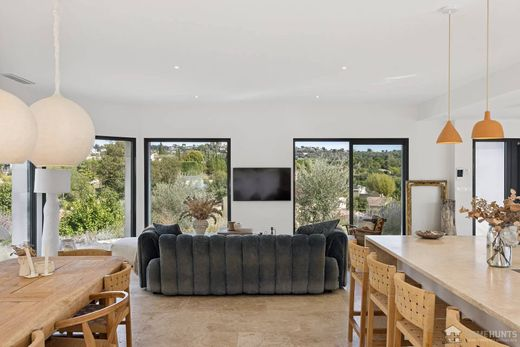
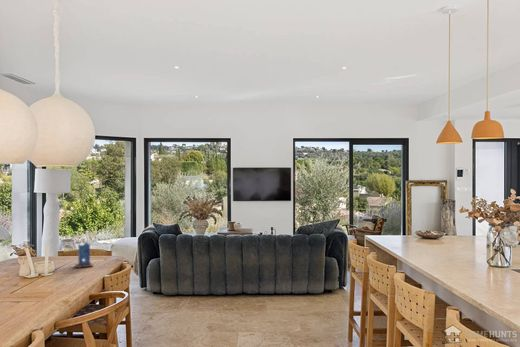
+ candle (84, 252)
